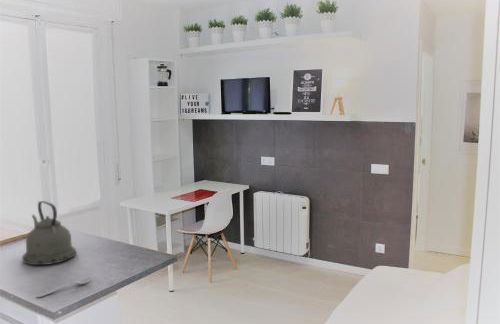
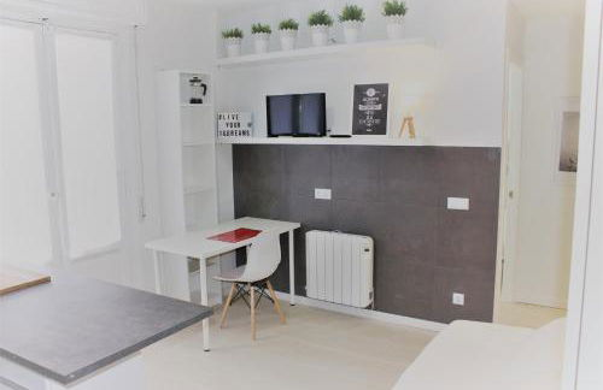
- kettle (45, 229)
- spoon (64, 286)
